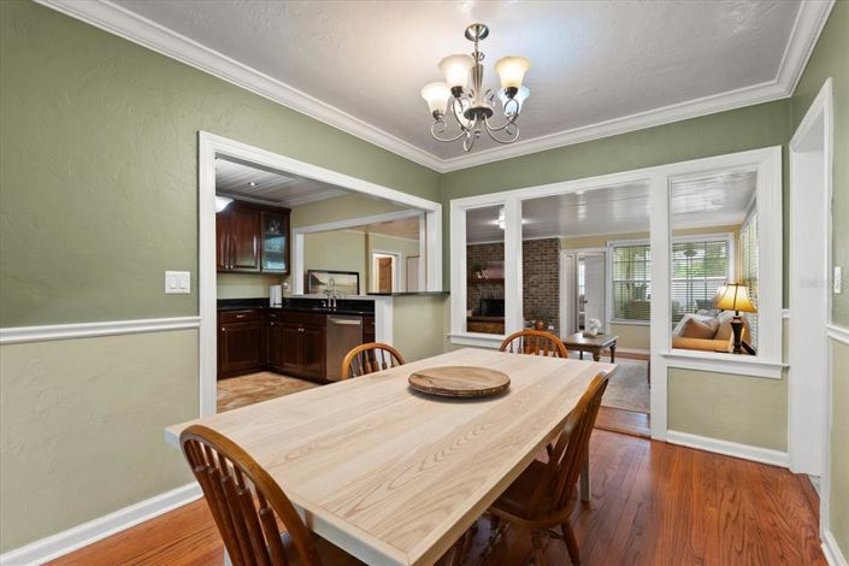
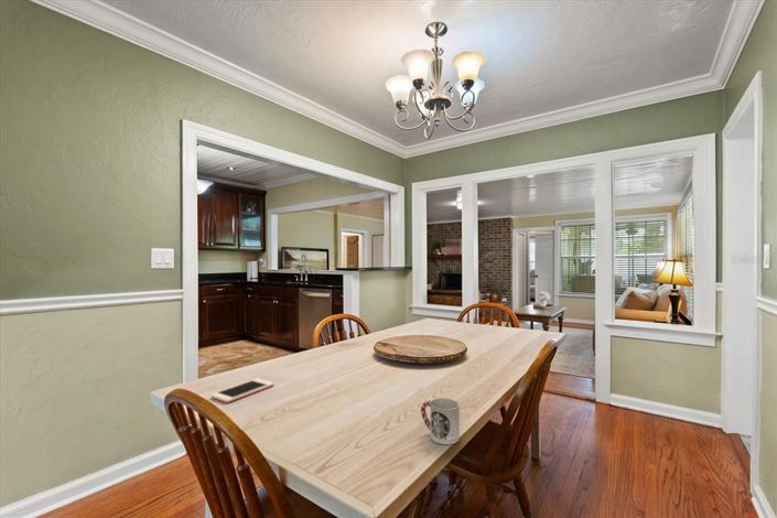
+ cell phone (244, 389)
+ cup (439, 419)
